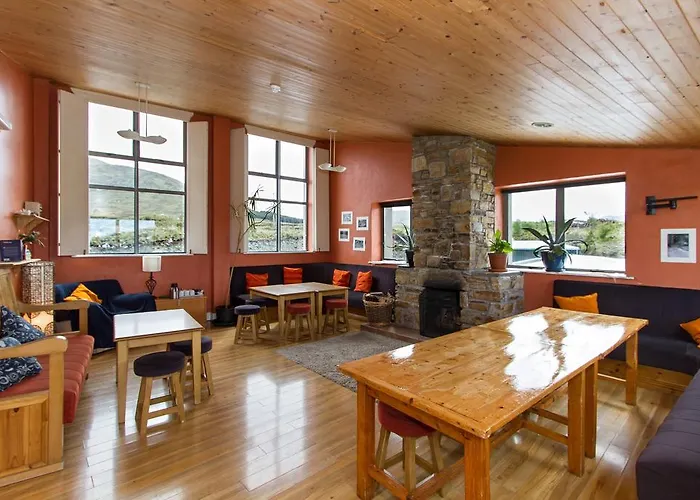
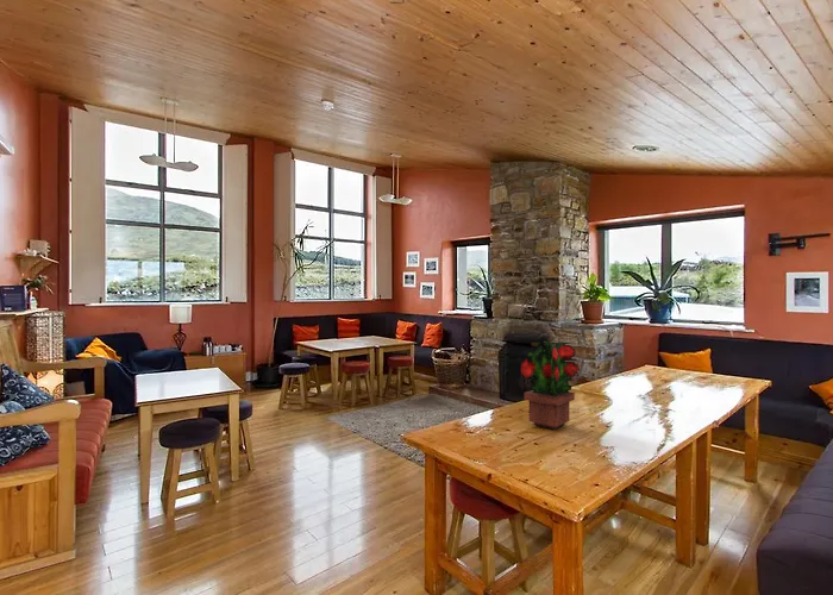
+ potted plant (549, 383)
